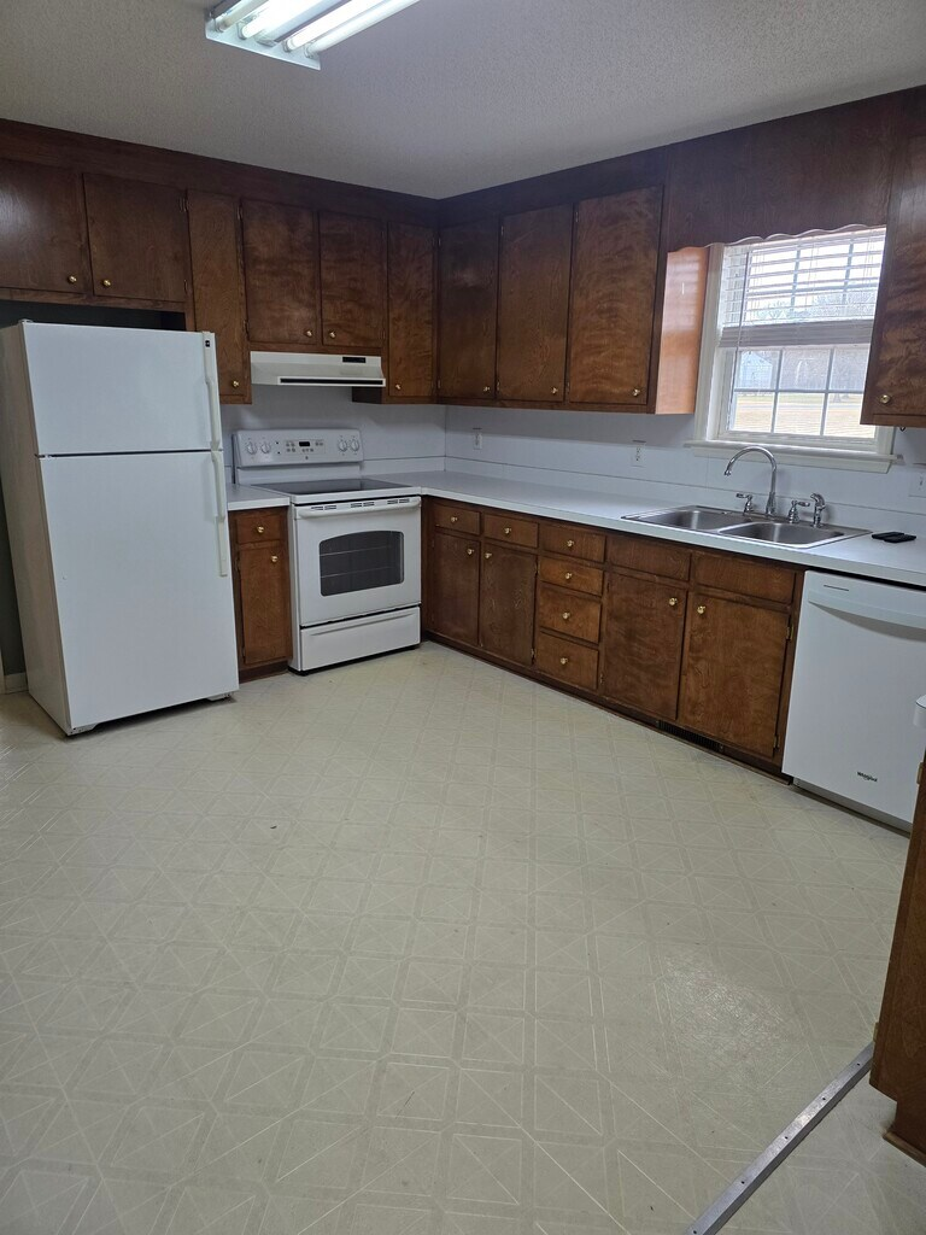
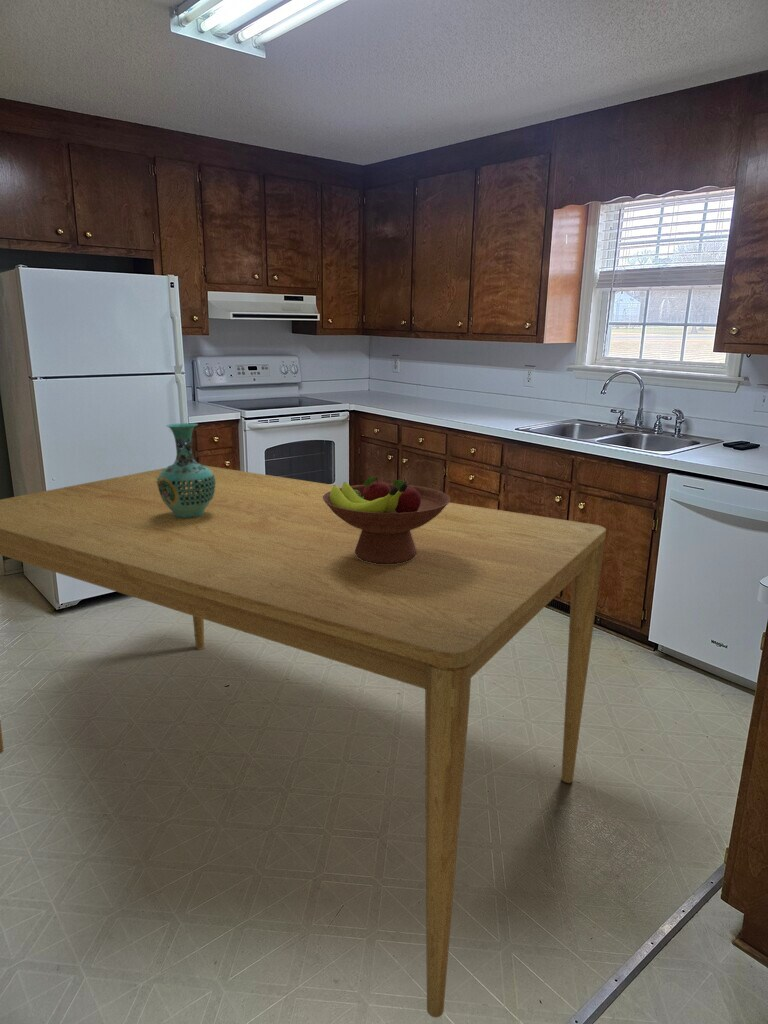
+ dining table (274, 641)
+ fruit bowl (386, 514)
+ vase (186, 469)
